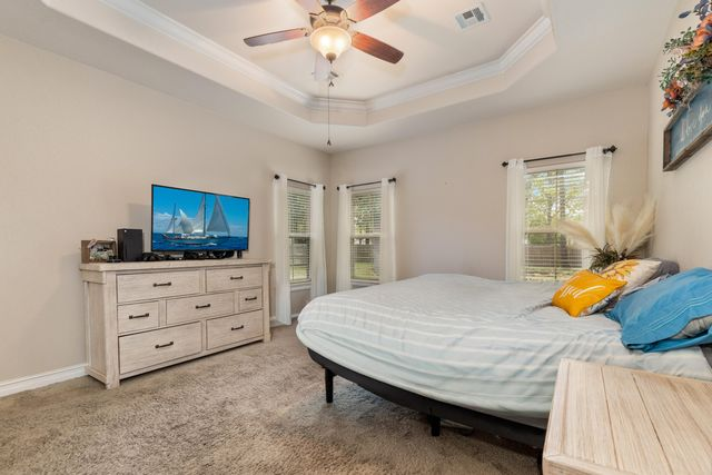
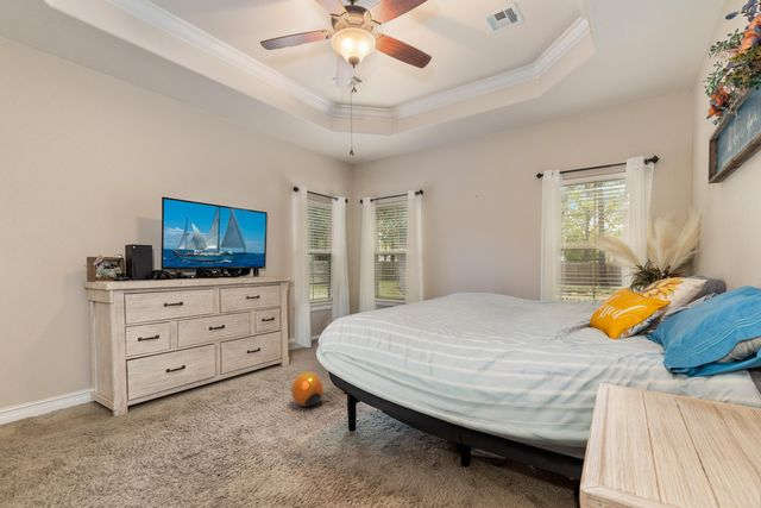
+ ball (307, 388)
